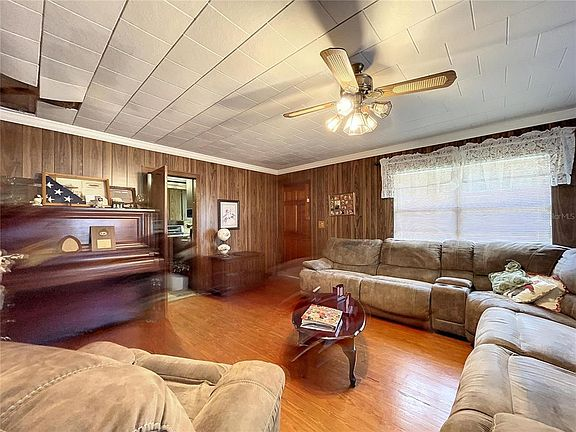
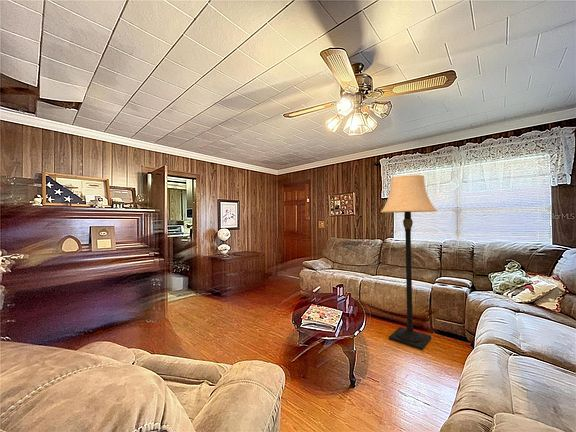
+ lamp (408, 257)
